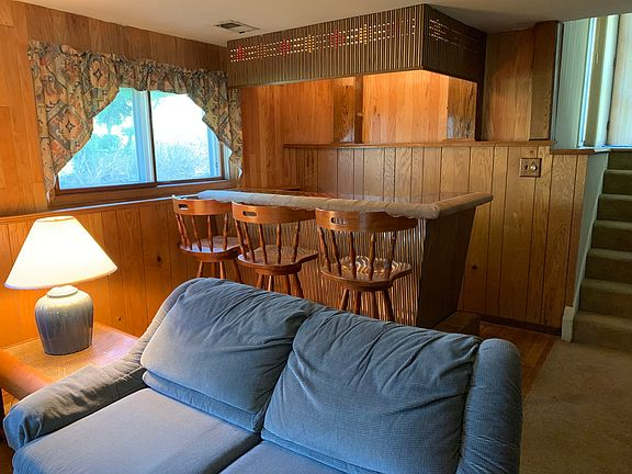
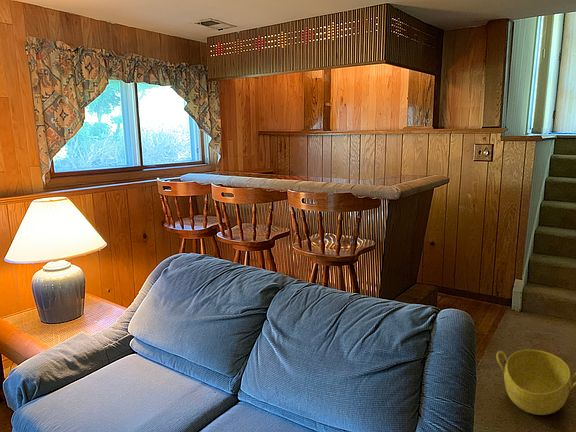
+ basket (536, 380)
